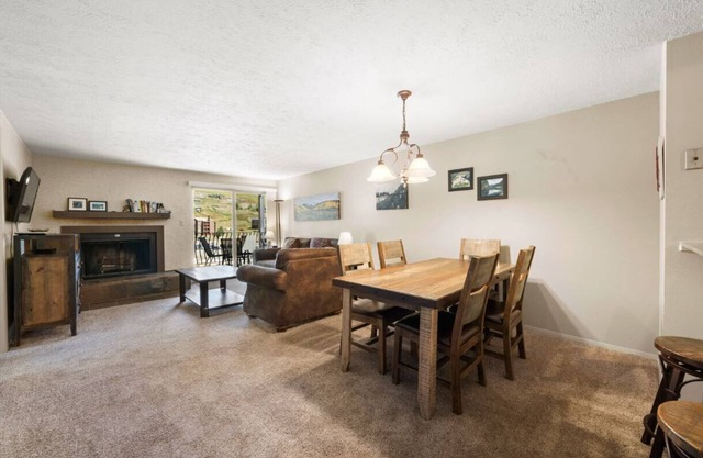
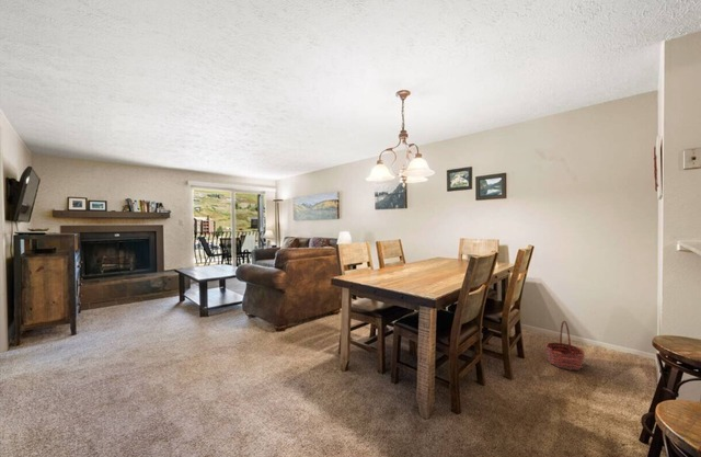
+ basket (563, 343)
